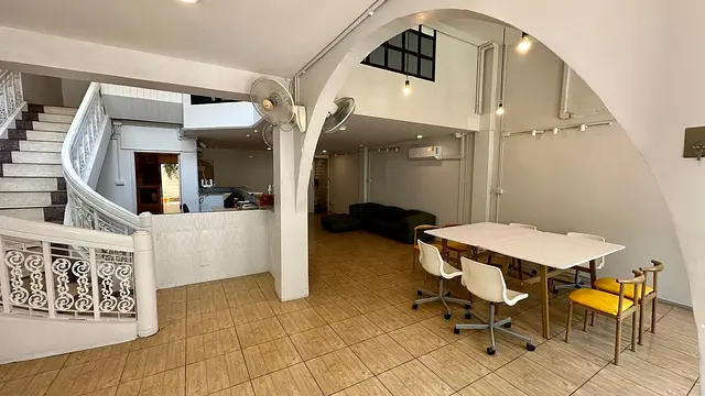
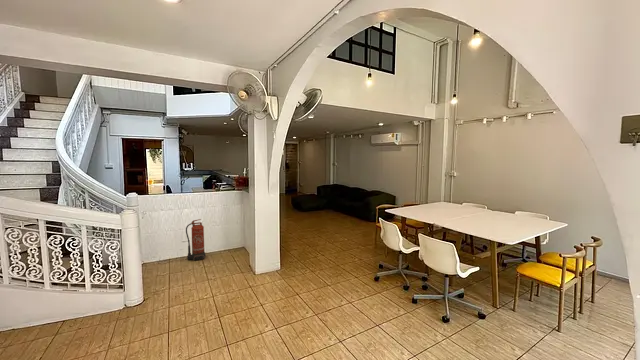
+ fire extinguisher (195, 239)
